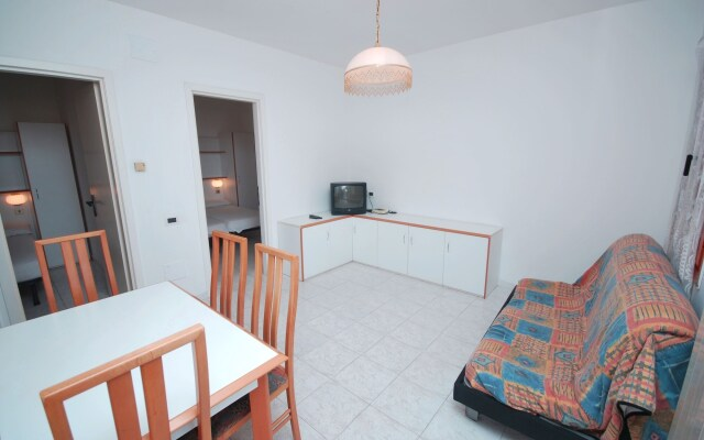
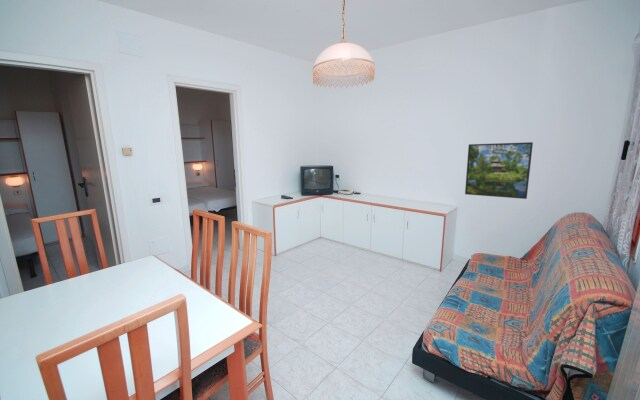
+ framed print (496, 170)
